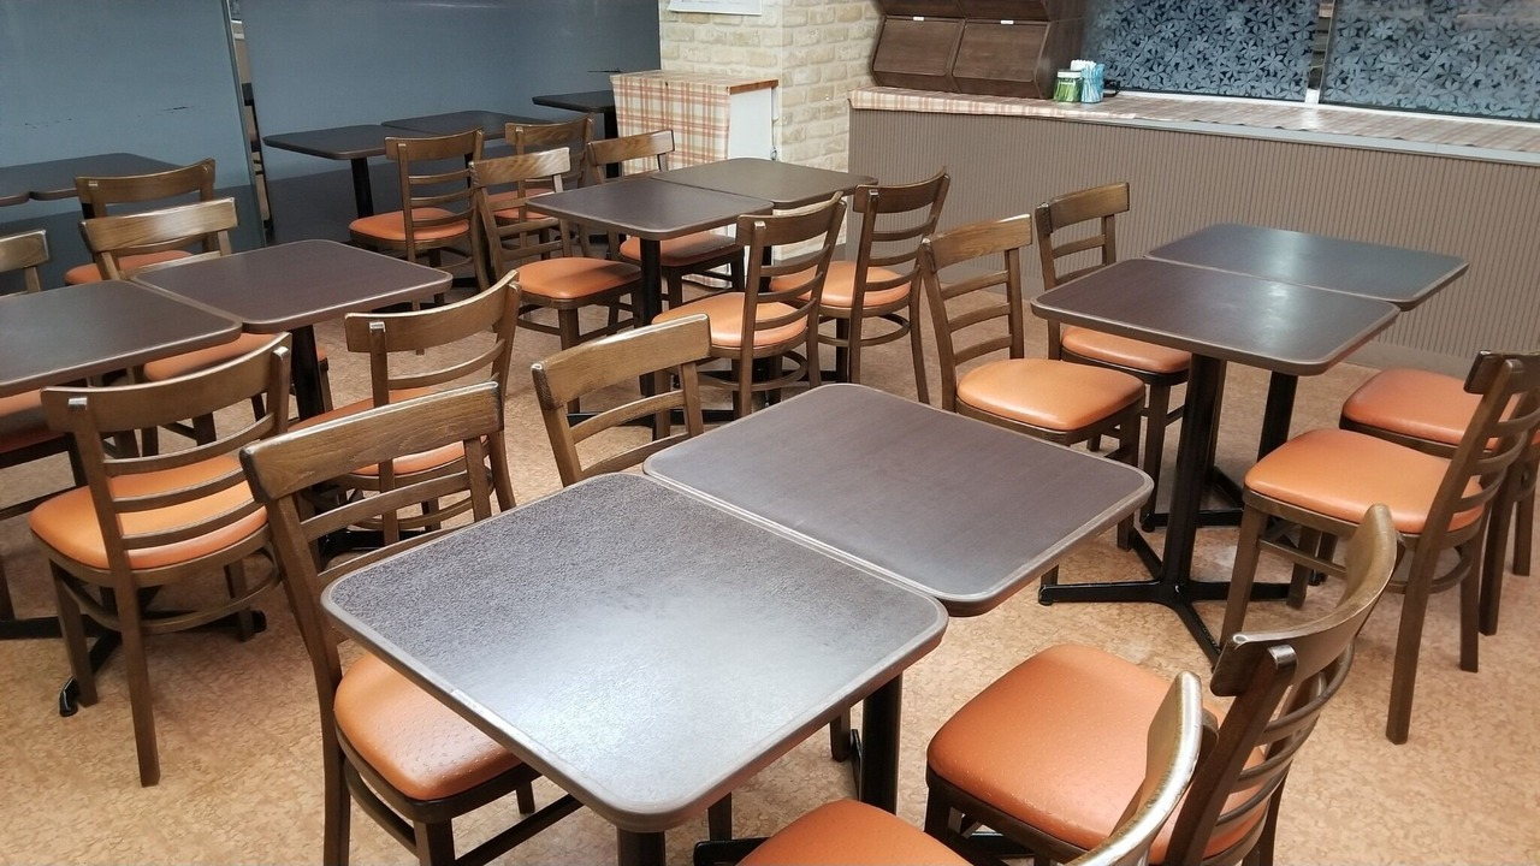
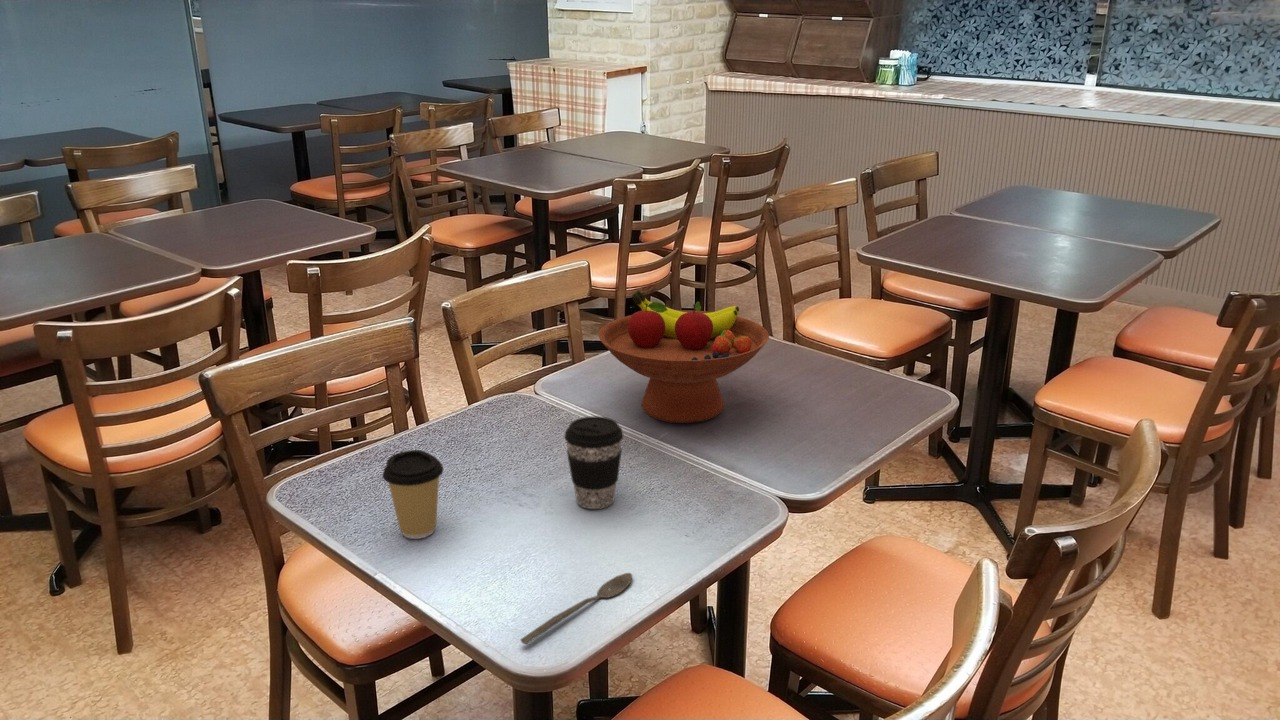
+ coffee cup (594, 463)
+ fruit bowl (683, 356)
+ coffee cup (415, 495)
+ spoon (579, 606)
